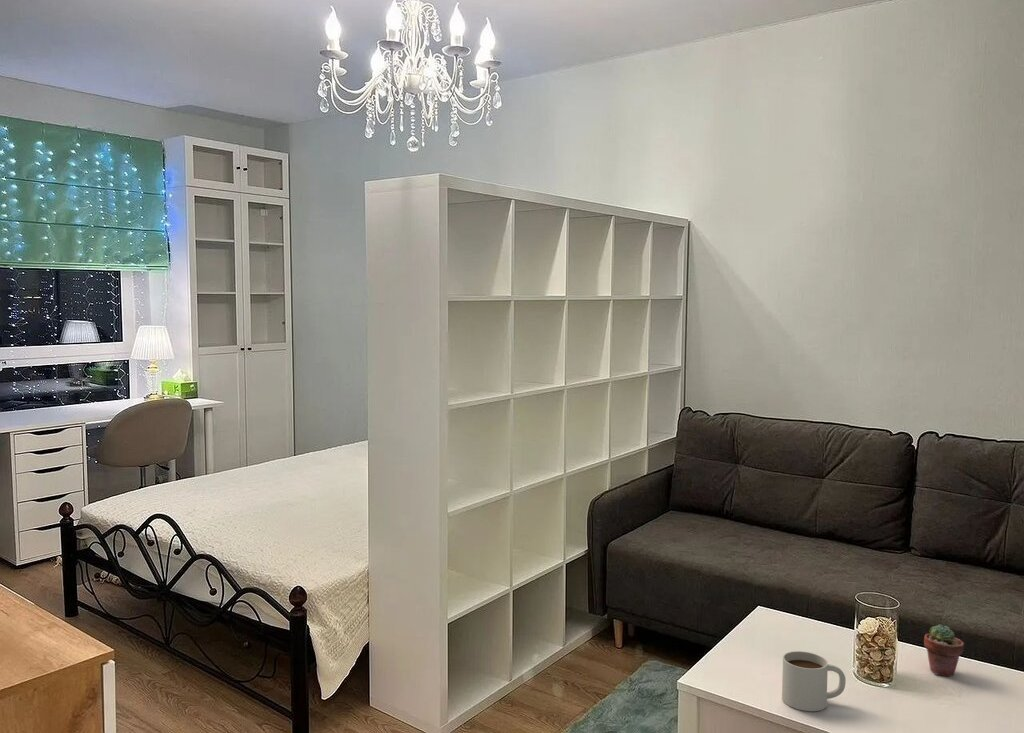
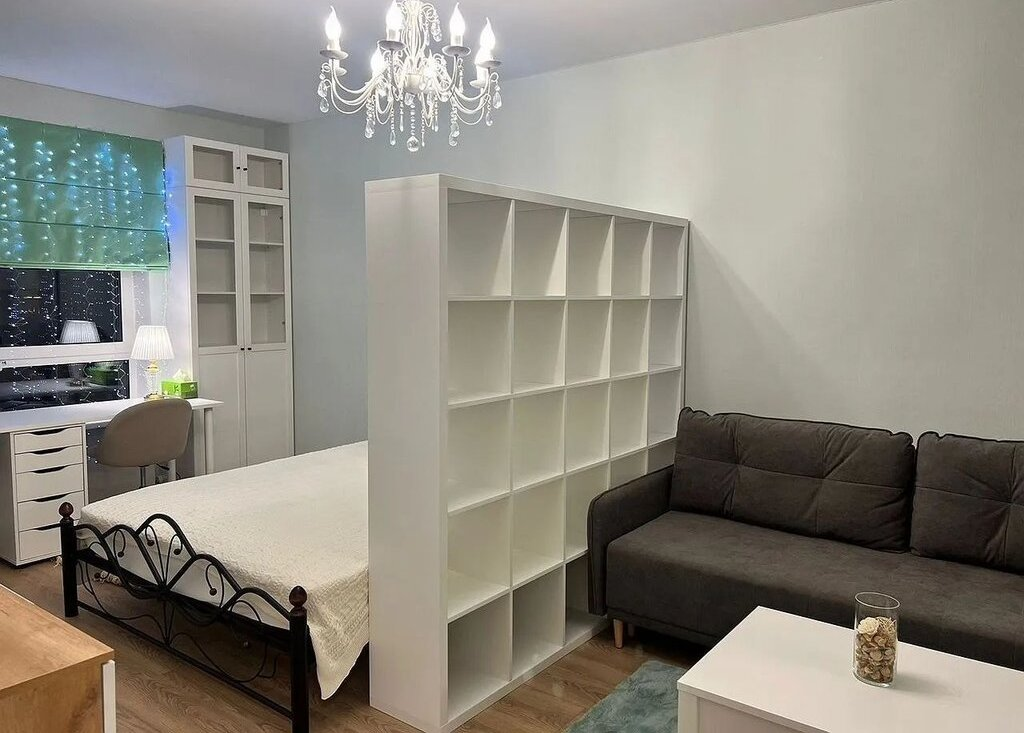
- potted succulent (943, 648)
- mug (814, 680)
